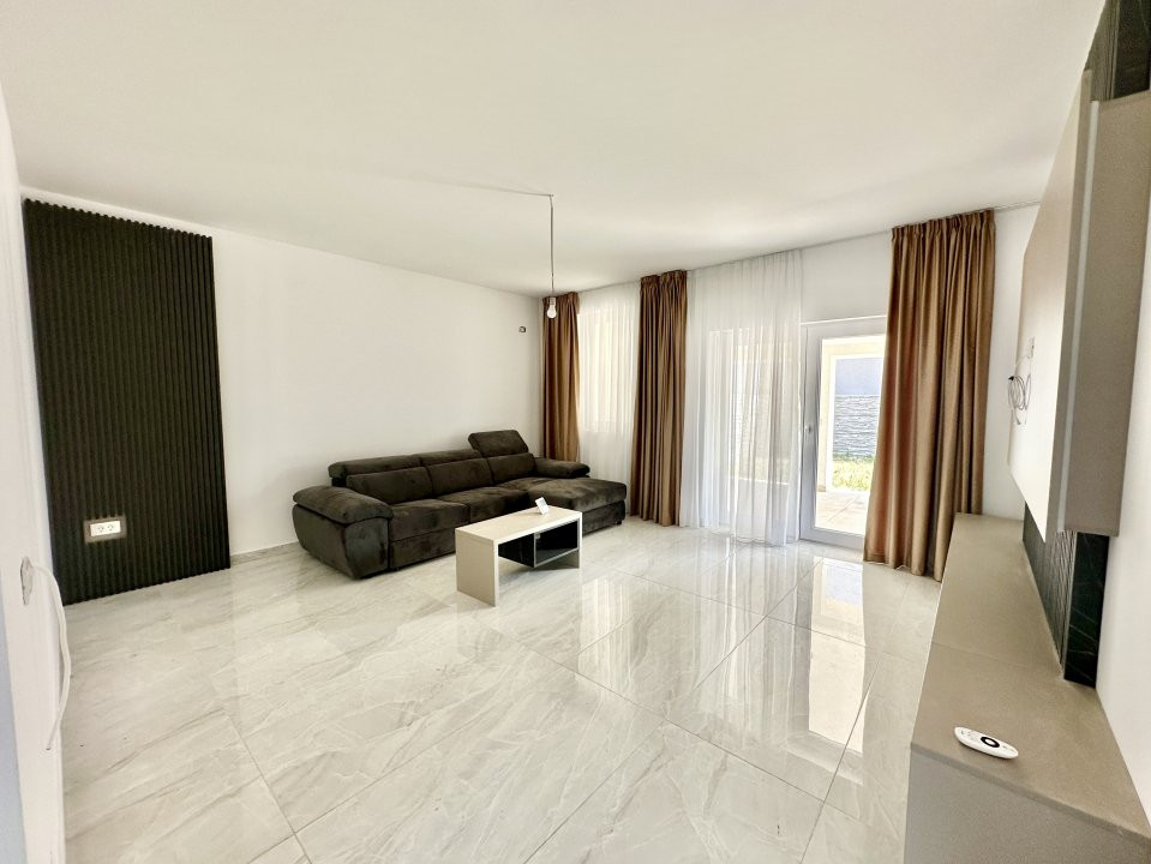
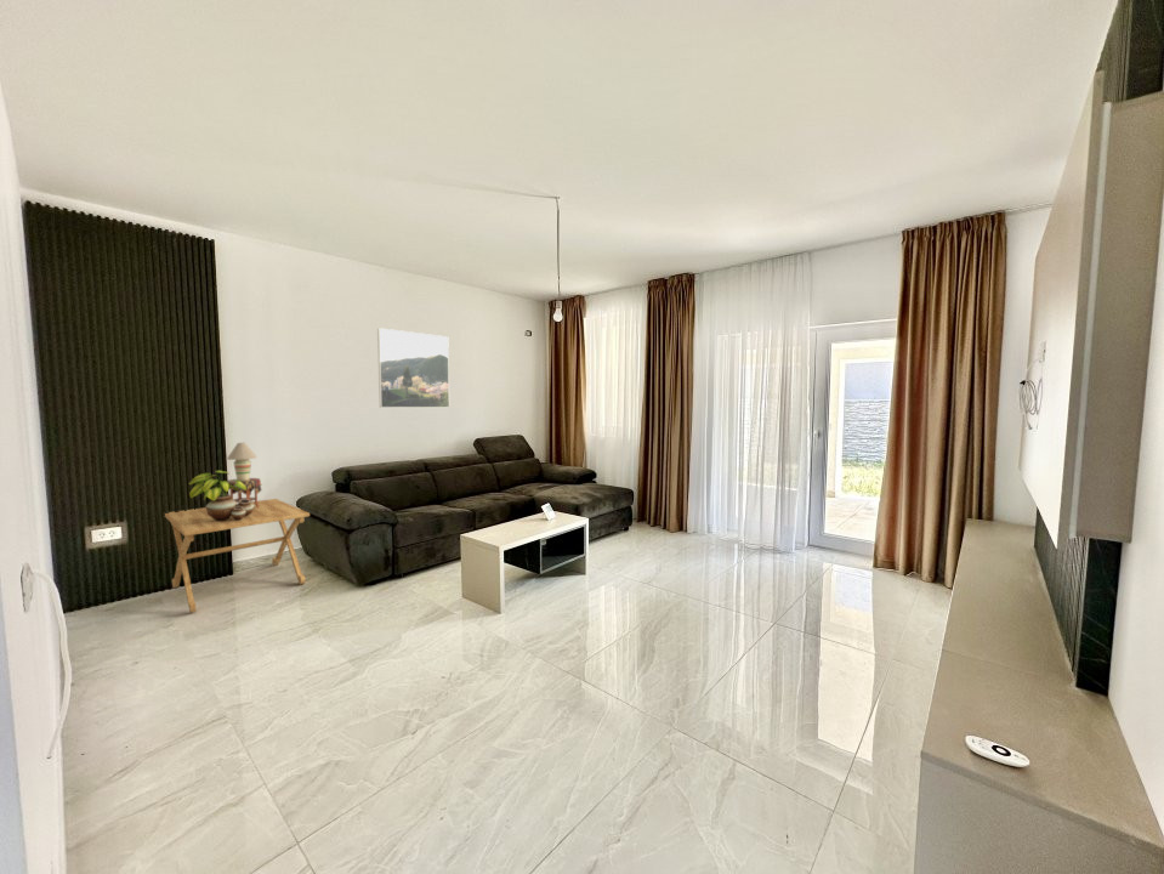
+ potted plant (222, 495)
+ side table (238, 549)
+ table lamp (240, 475)
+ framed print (415, 370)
